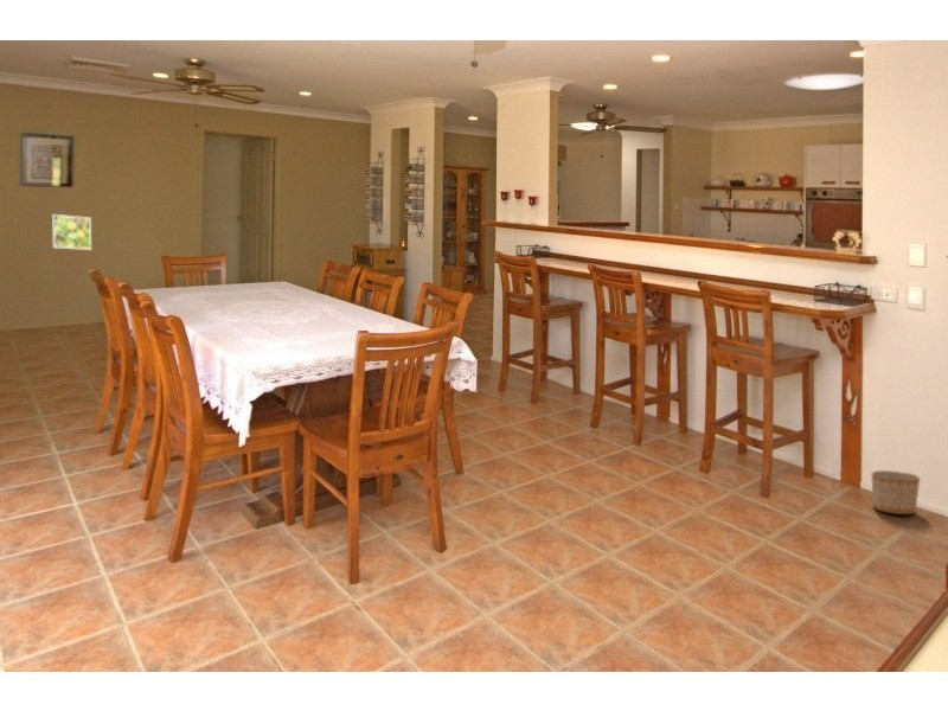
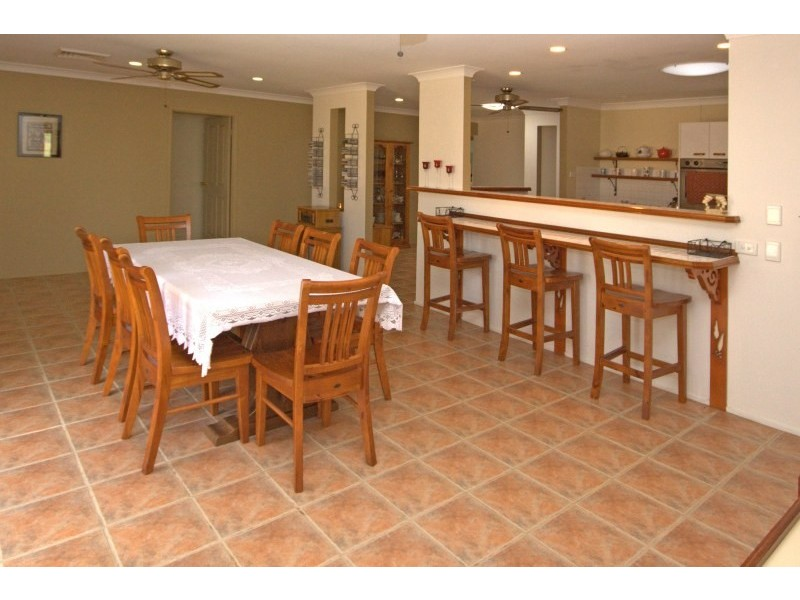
- planter (895, 492)
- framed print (71, 232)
